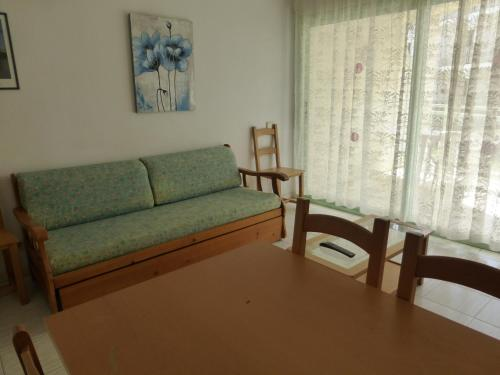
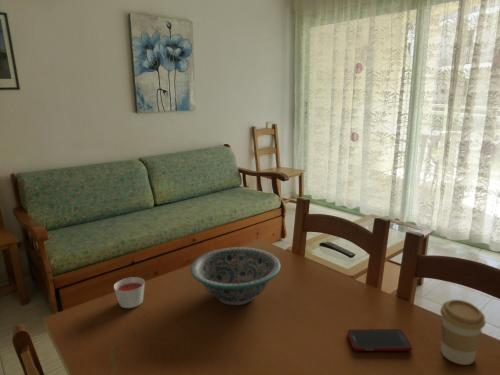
+ decorative bowl (235, 280)
+ cell phone (378, 339)
+ coffee cup (460, 331)
+ candle (130, 293)
